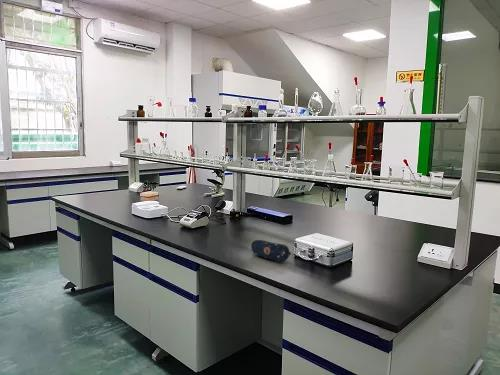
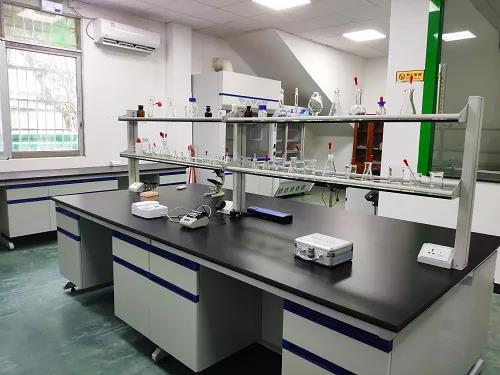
- pencil case (269, 250)
